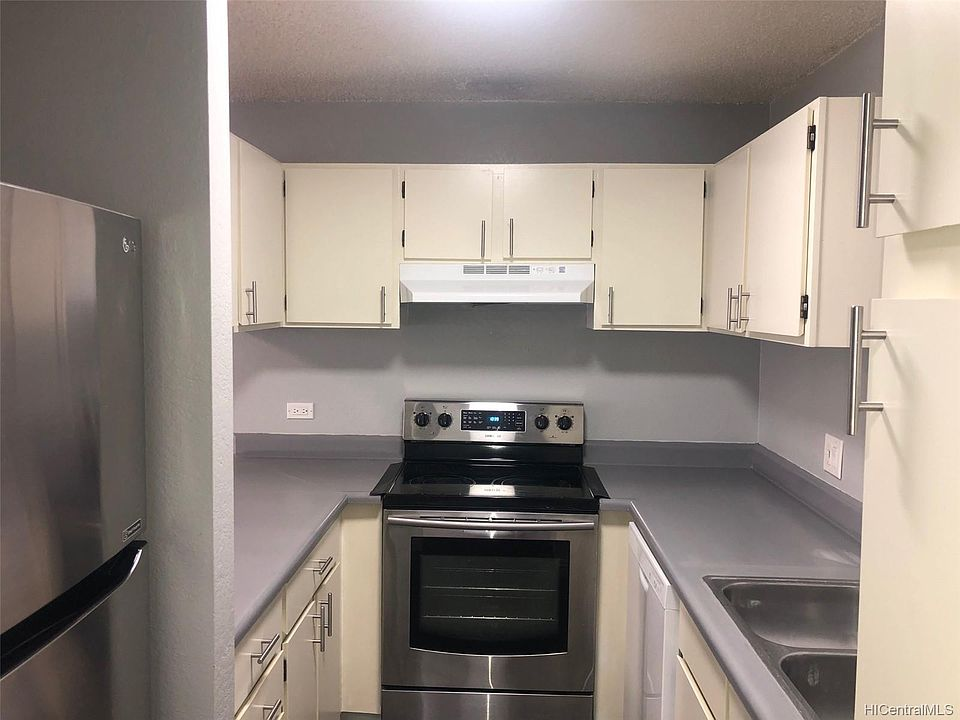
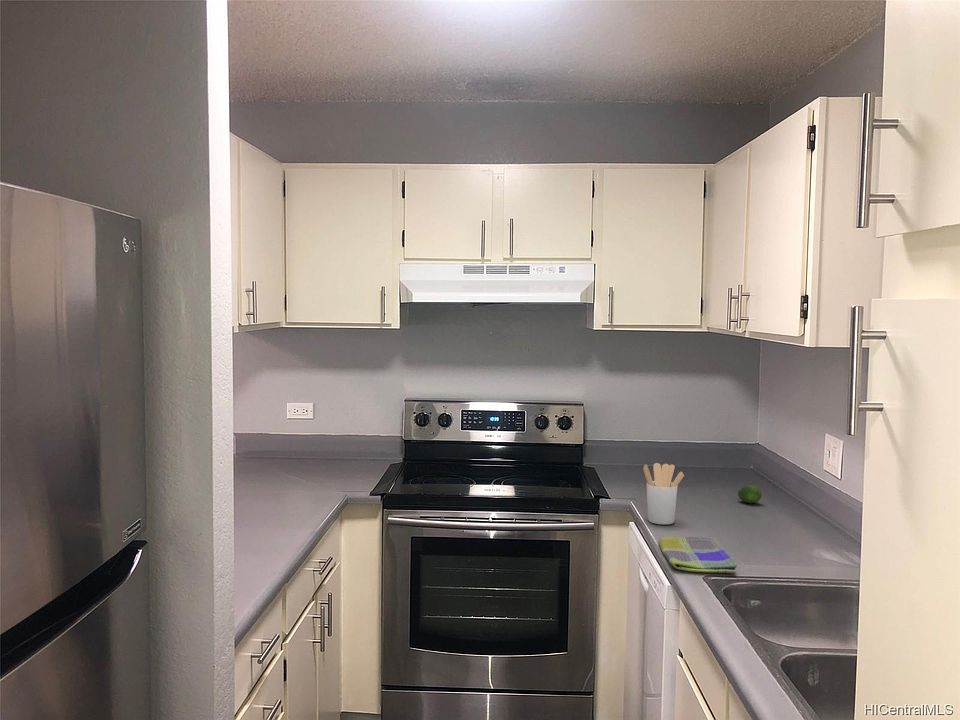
+ utensil holder (662, 491)
+ dish towel (695, 553)
+ fruit (749, 494)
